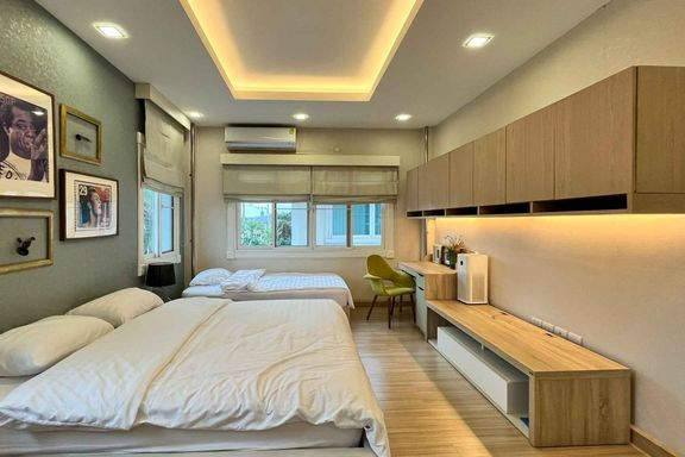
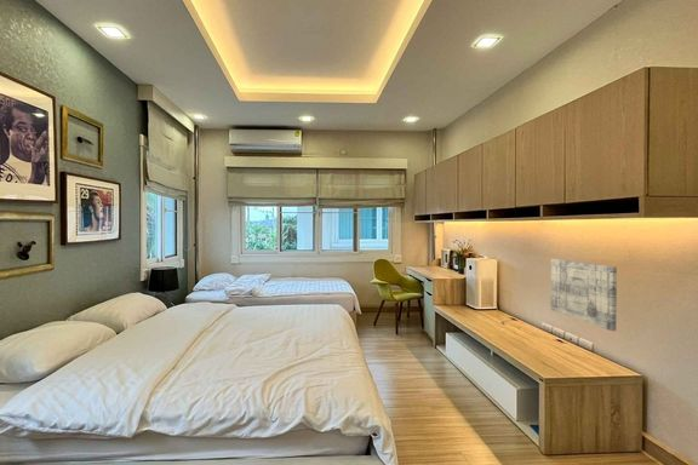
+ wall art (579, 291)
